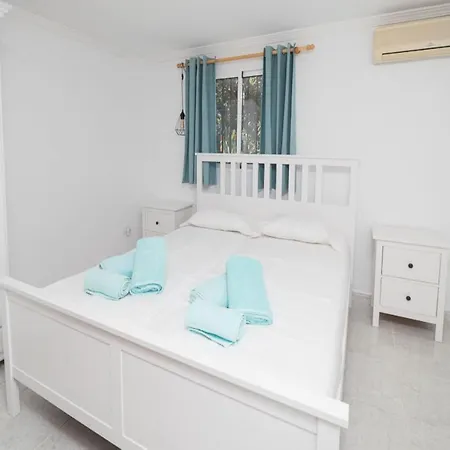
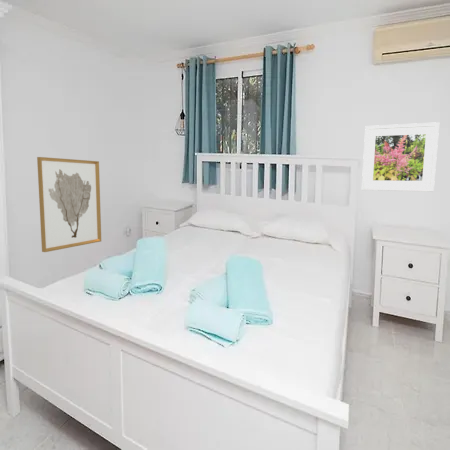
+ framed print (398, 158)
+ wall art (72, 203)
